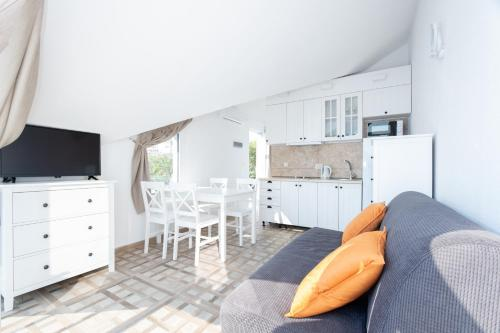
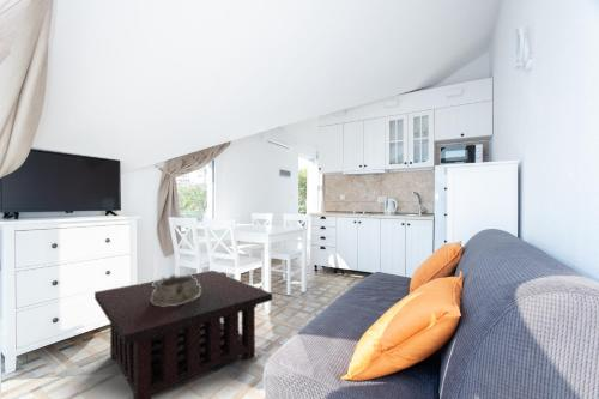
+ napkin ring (176, 286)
+ coffee table (182, 325)
